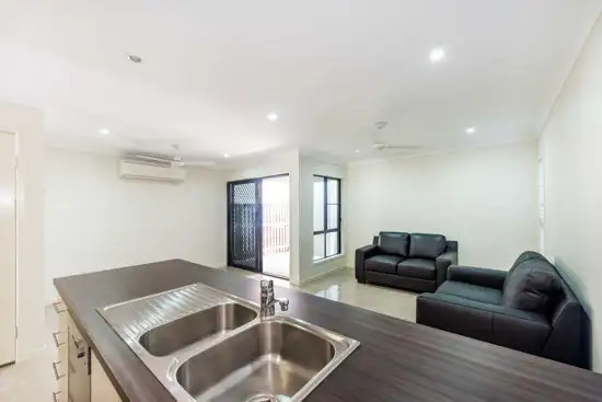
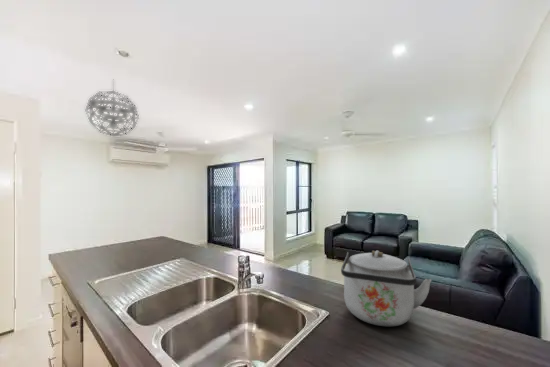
+ kettle (385, 284)
+ pendant light (113, 107)
